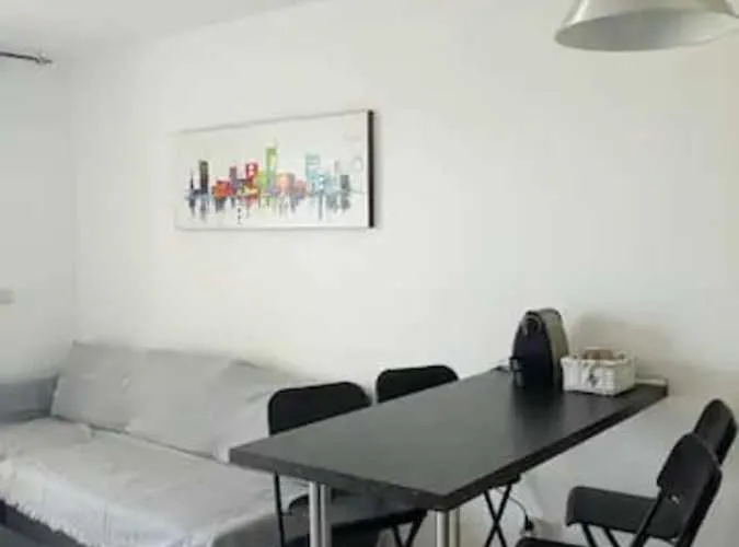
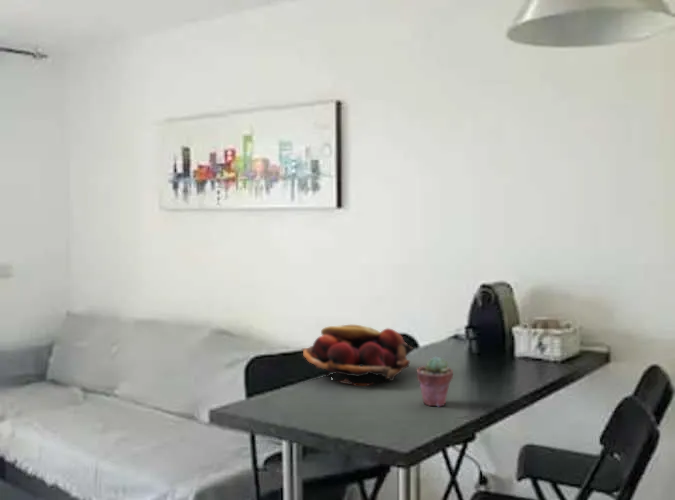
+ potted succulent (434, 379)
+ fruit basket (357, 351)
